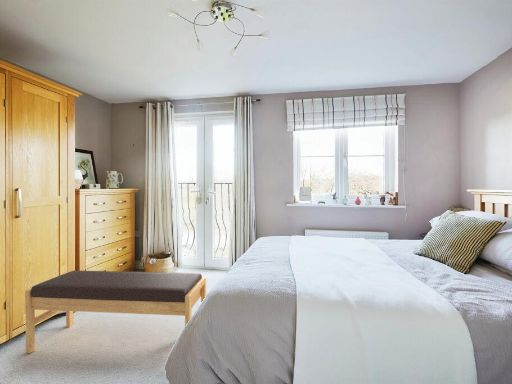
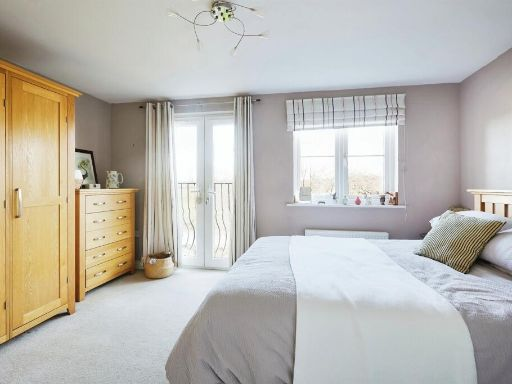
- bench (122, 310)
